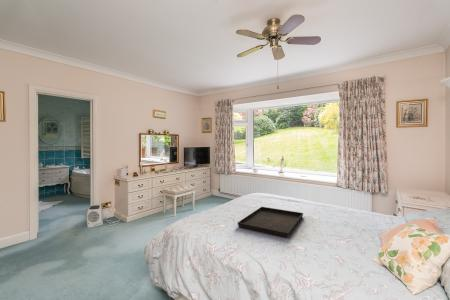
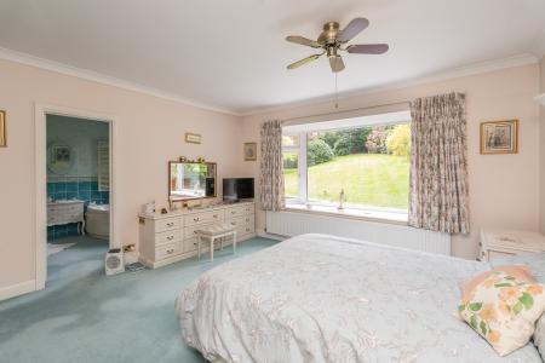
- serving tray (272, 219)
